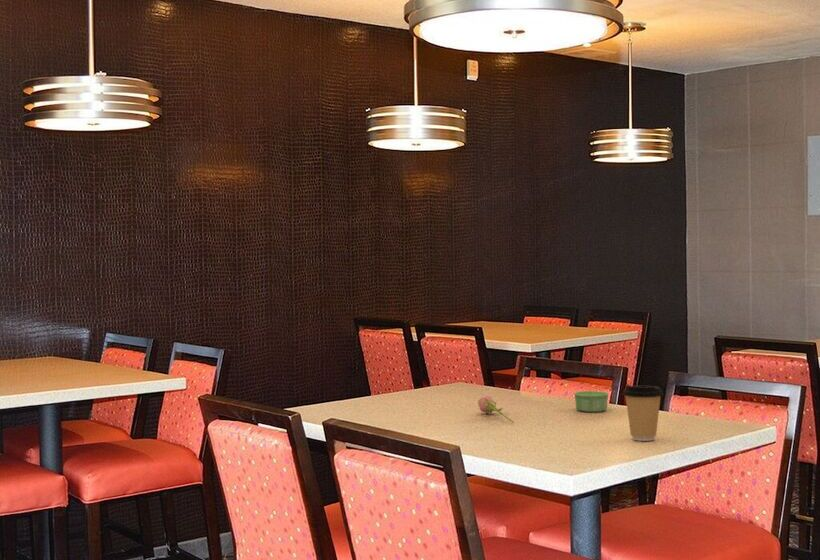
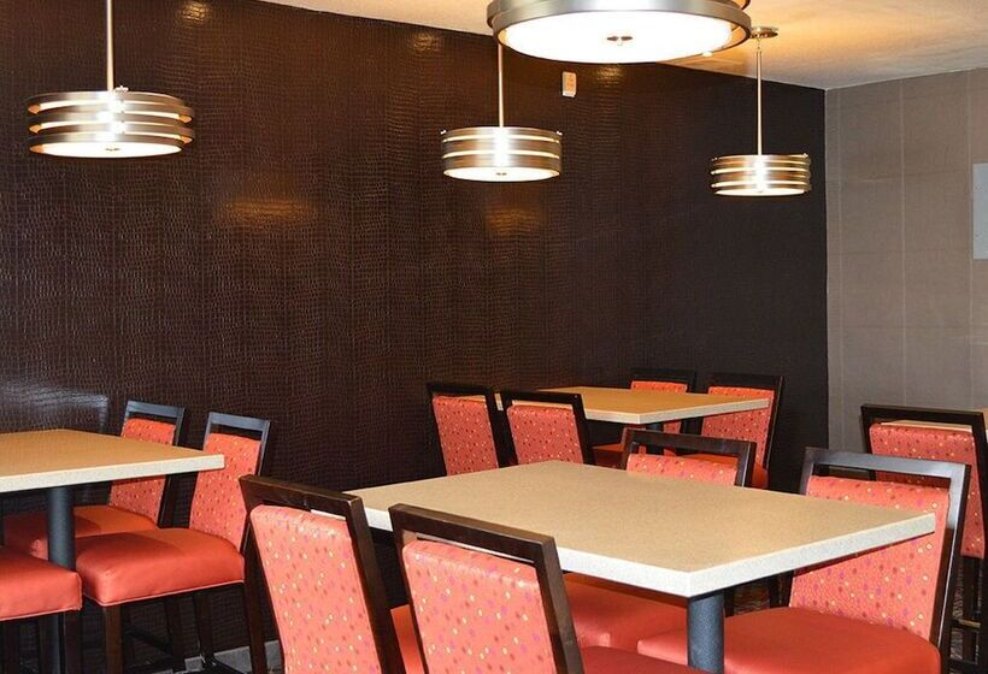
- flower (491, 408)
- ramekin (591, 401)
- coffee cup (643, 412)
